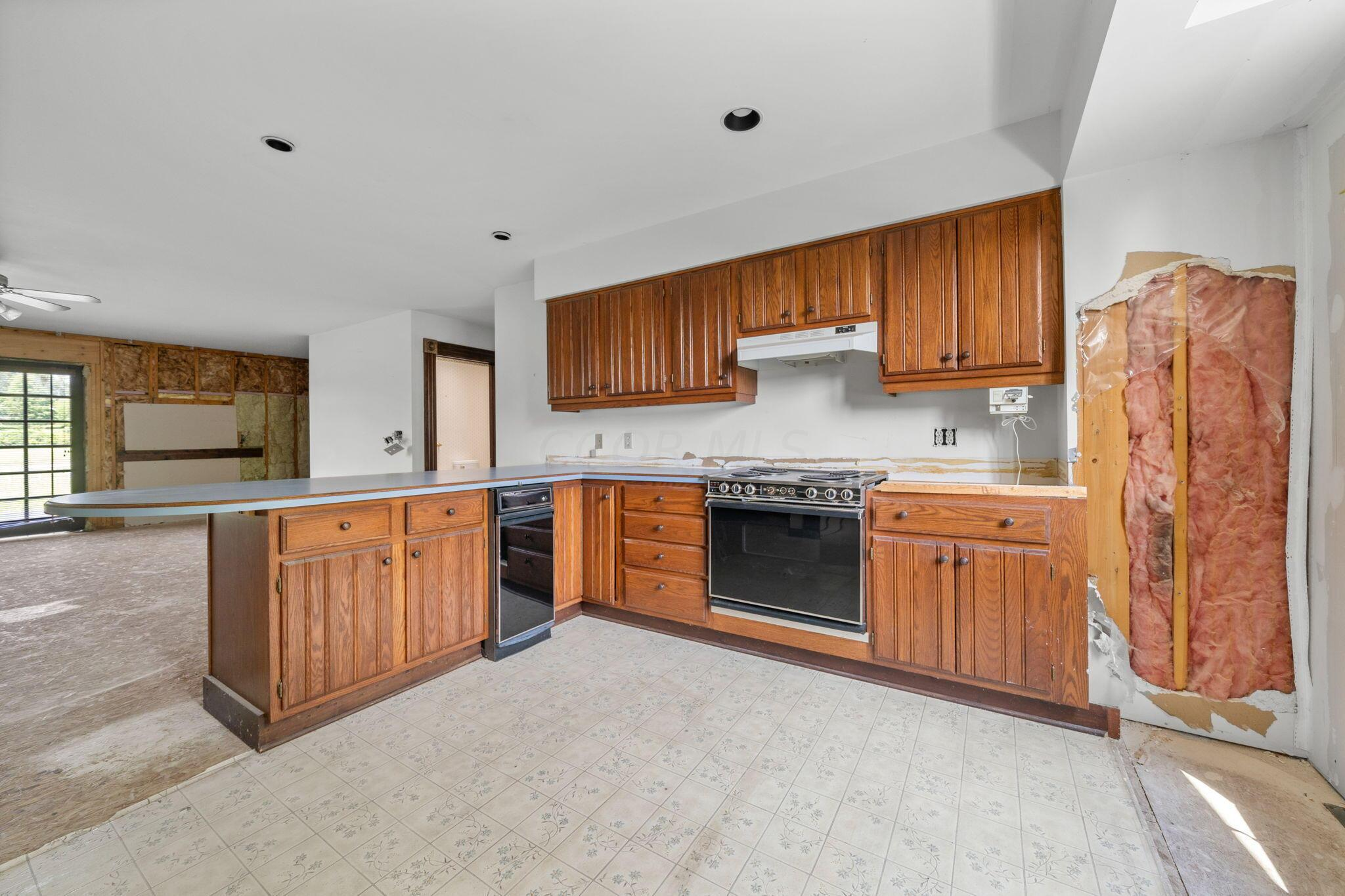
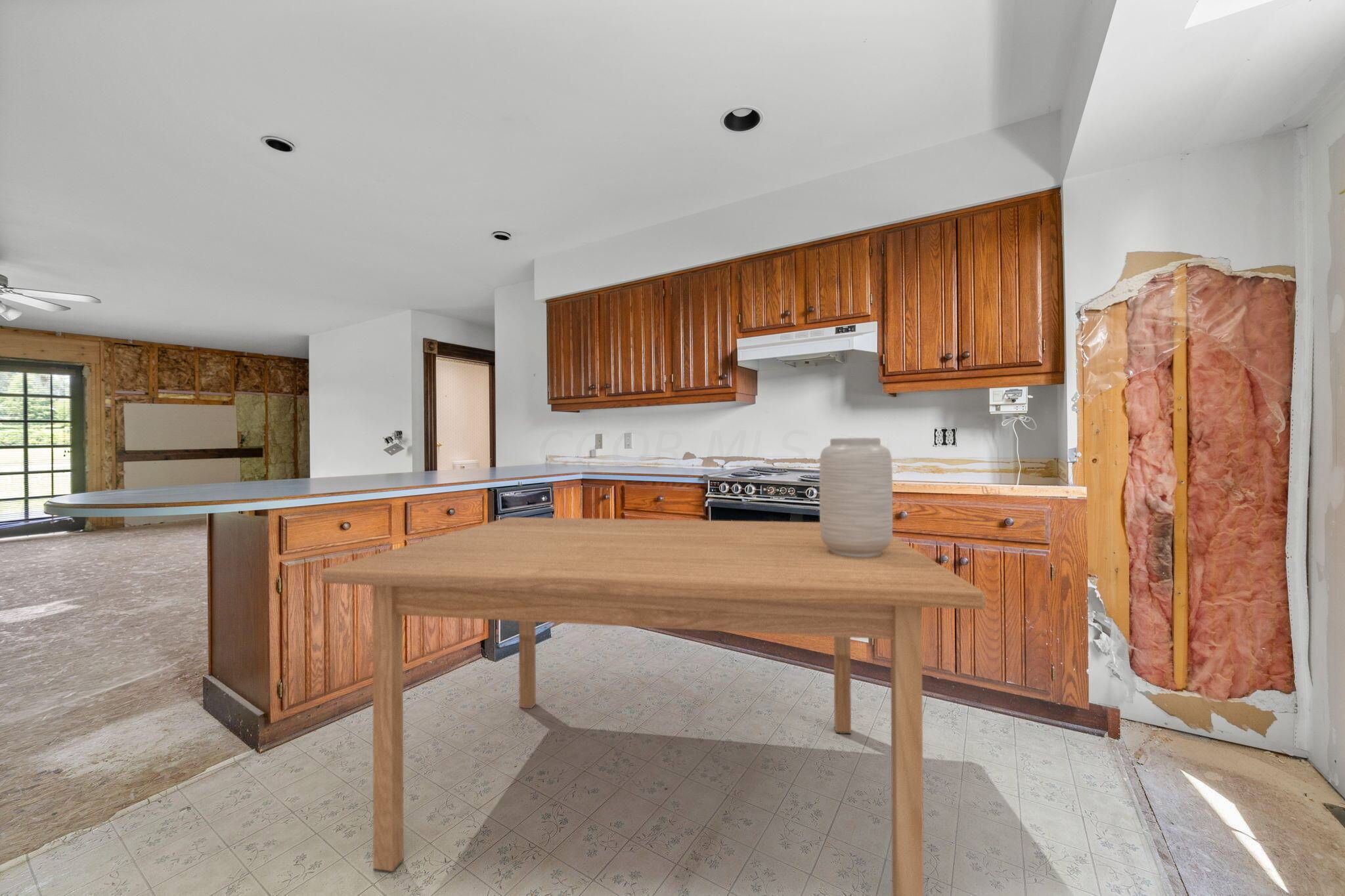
+ table (659, 628)
+ vase (855, 494)
